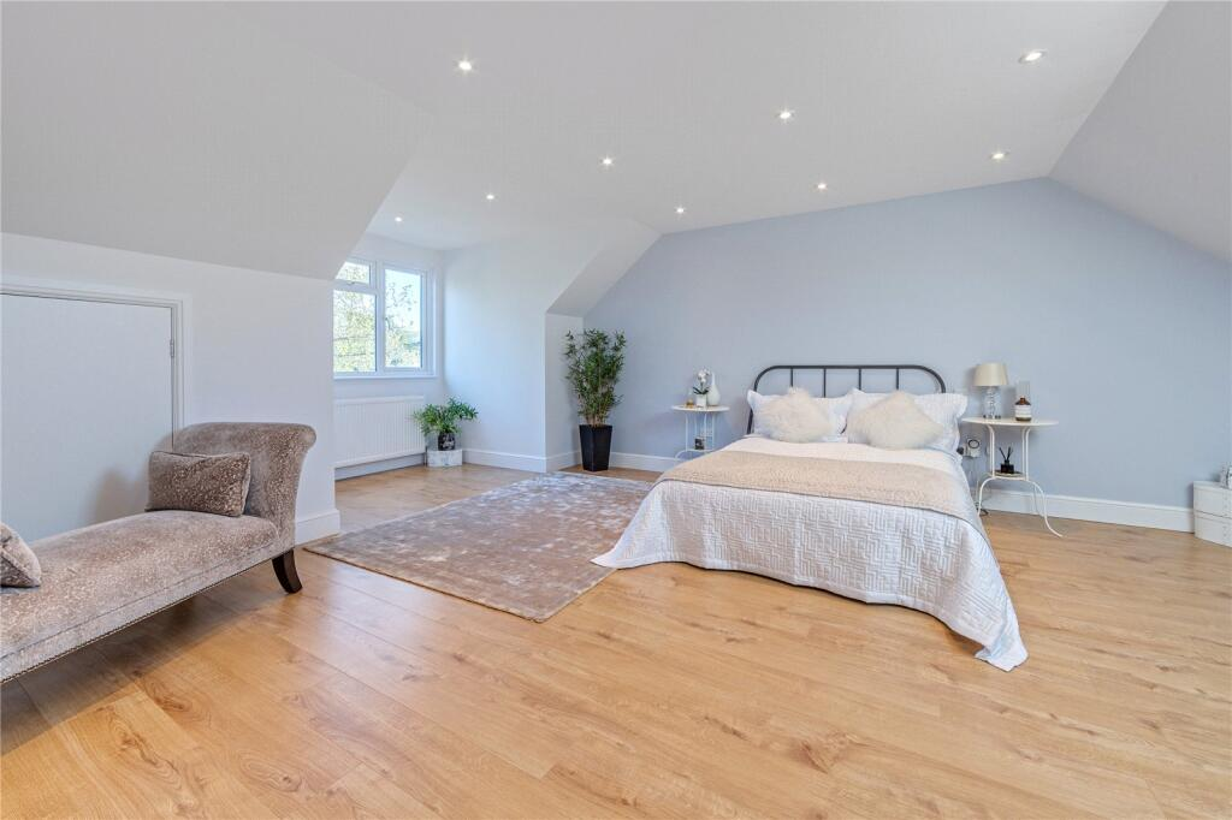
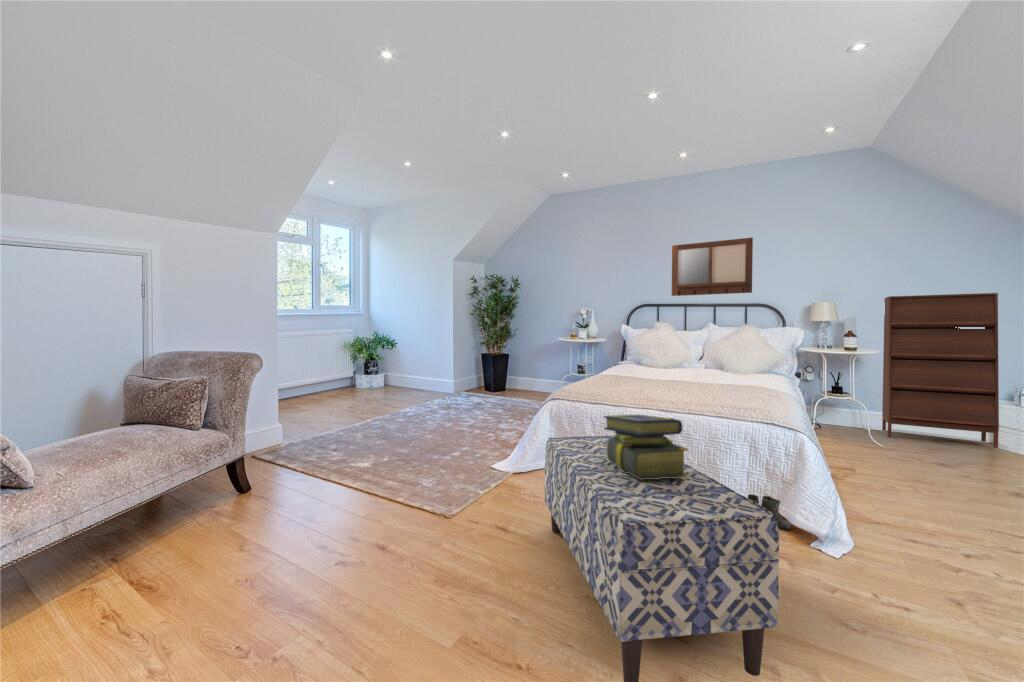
+ shoe cabinet (937, 367)
+ stack of books (641, 441)
+ writing board (709, 267)
+ bench (630, 525)
+ boots (761, 508)
